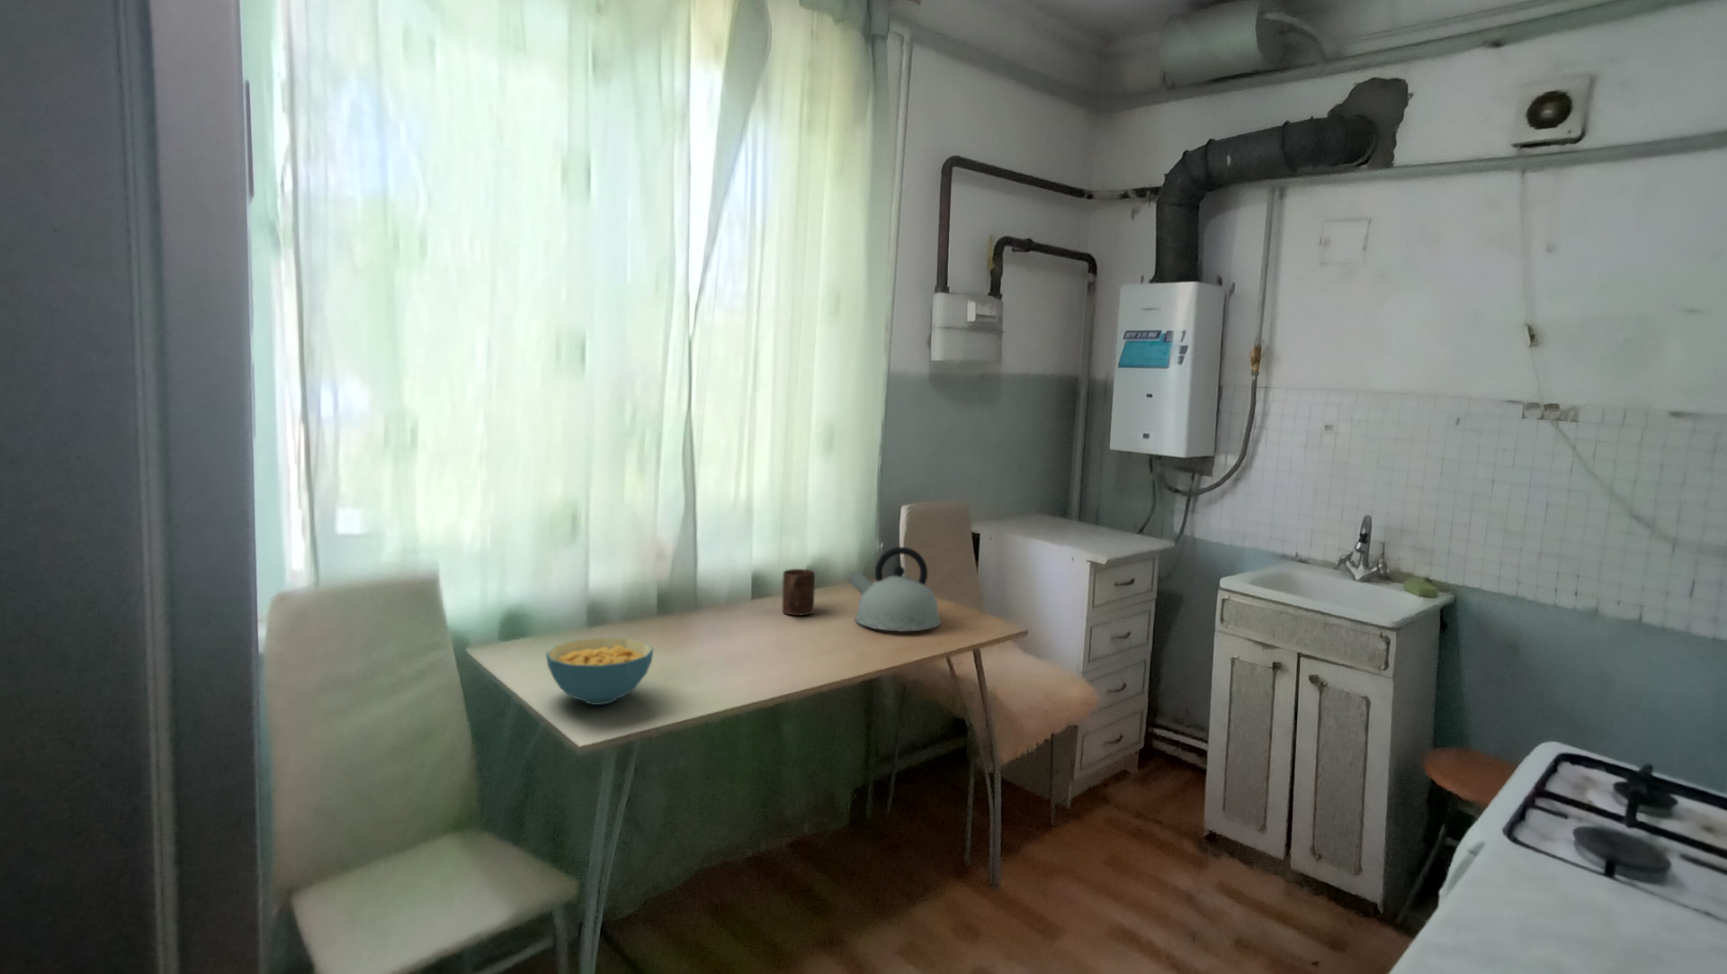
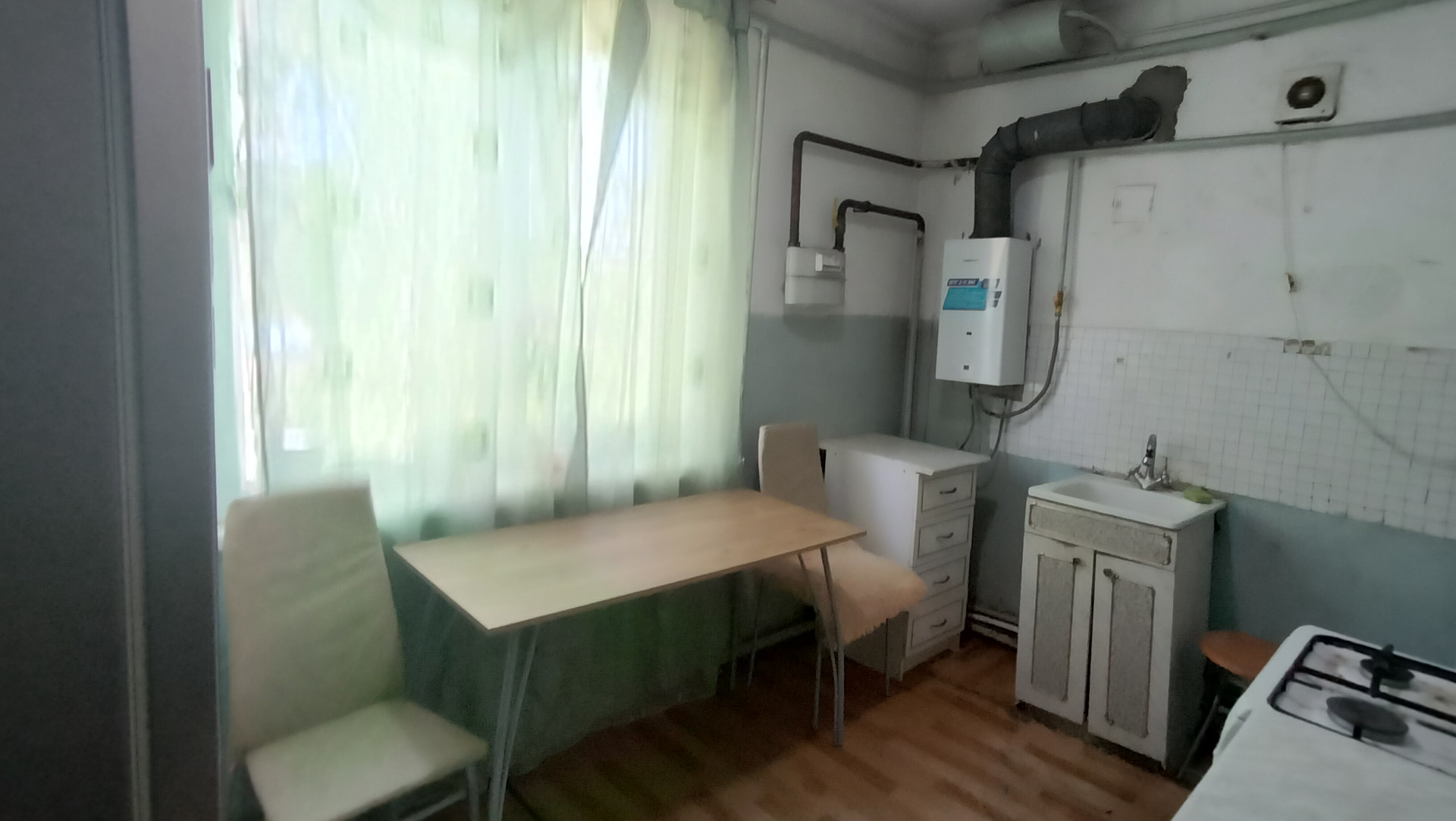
- cereal bowl (600, 675)
- kettle (894, 584)
- cup (798, 593)
